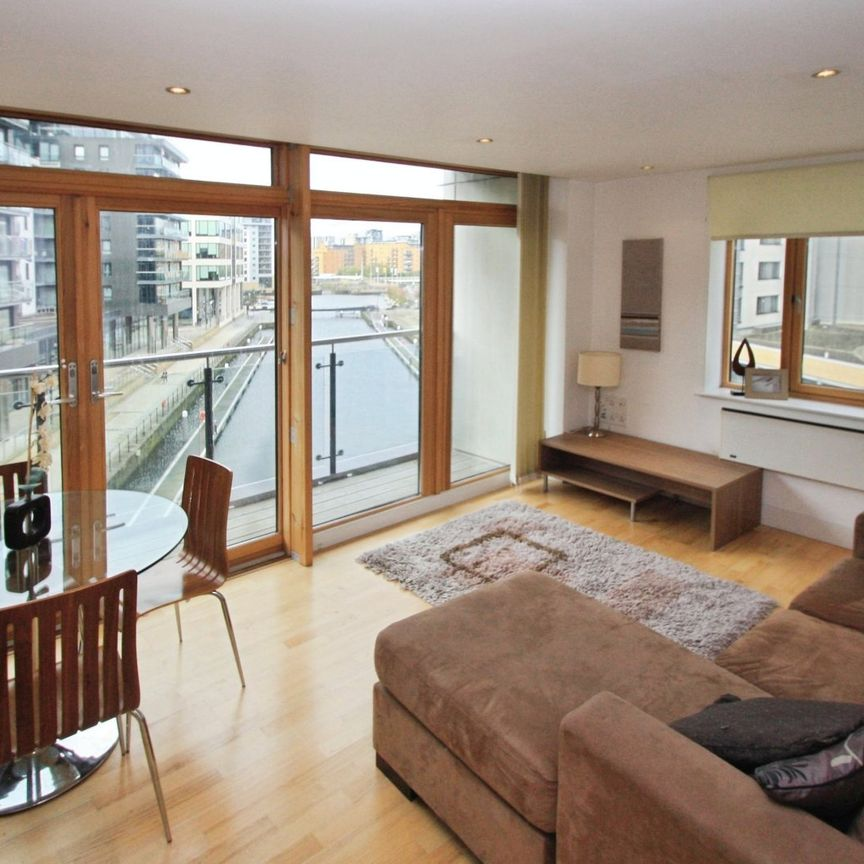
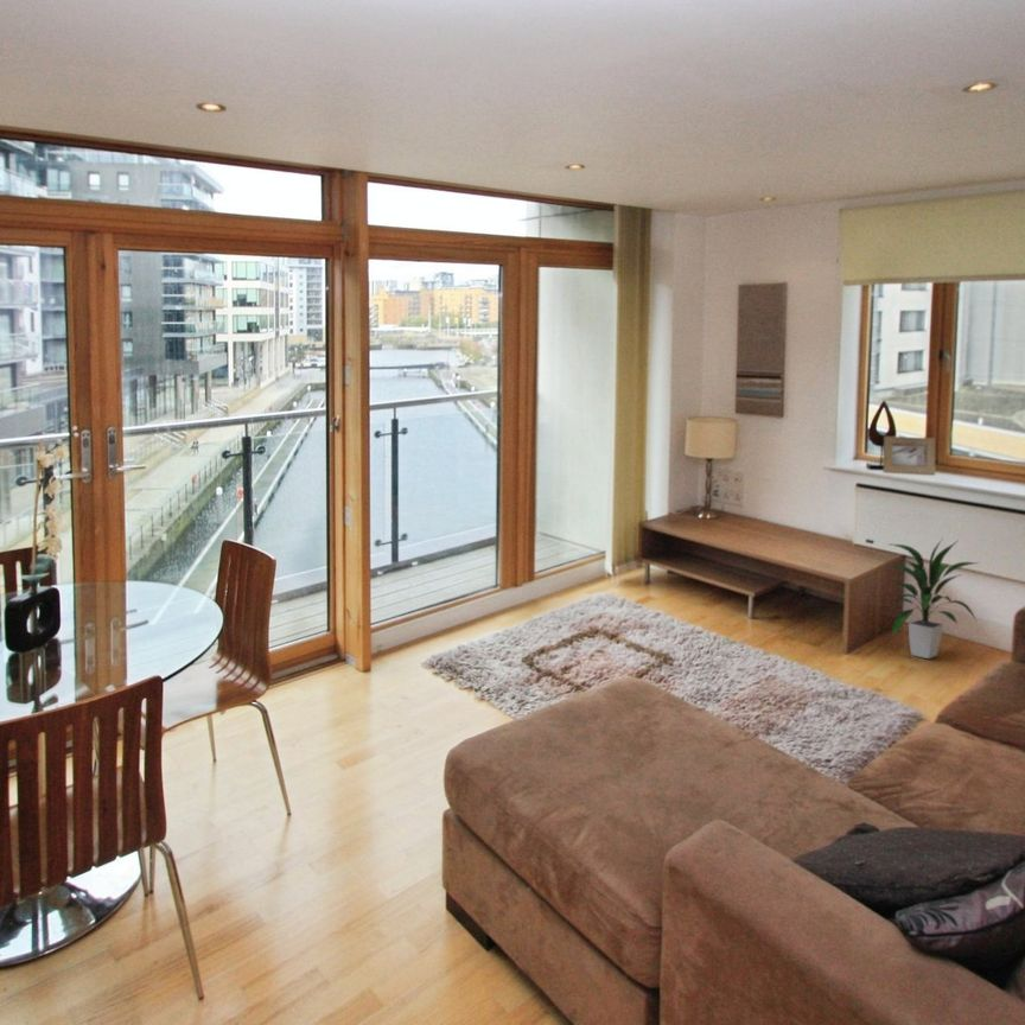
+ indoor plant (923, 596)
